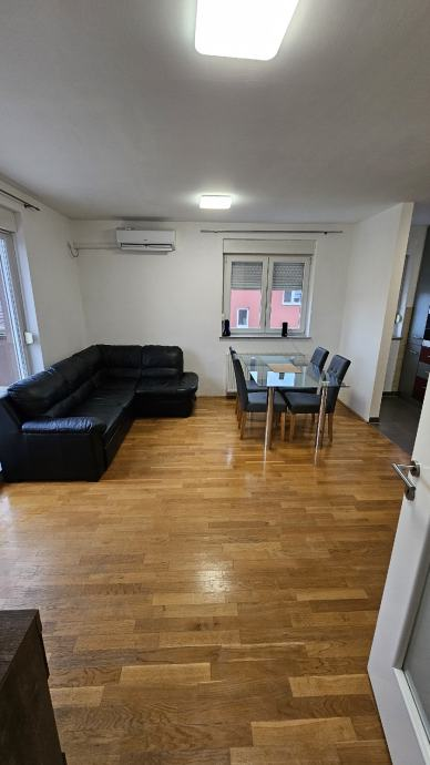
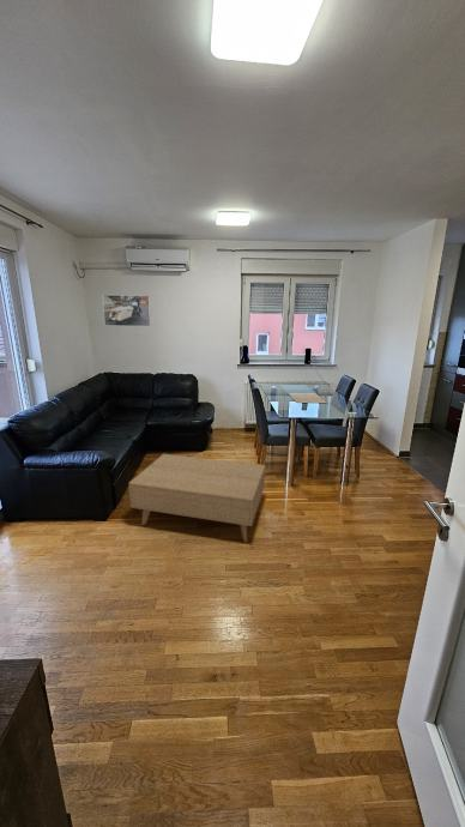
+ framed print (126, 310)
+ coffee table (201, 495)
